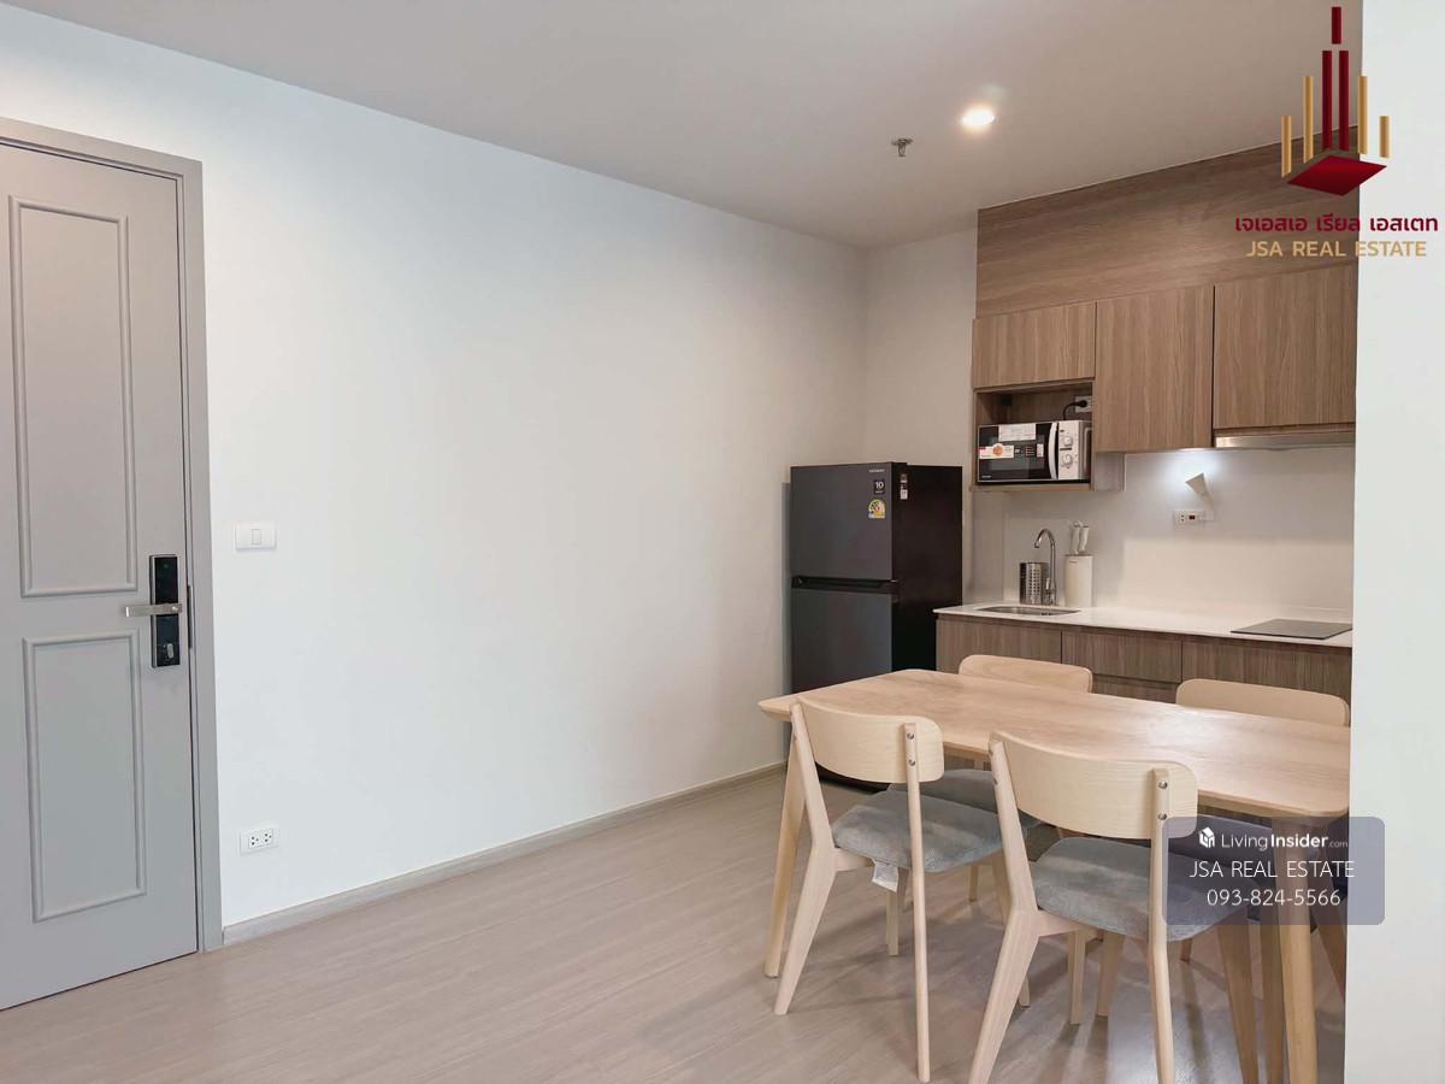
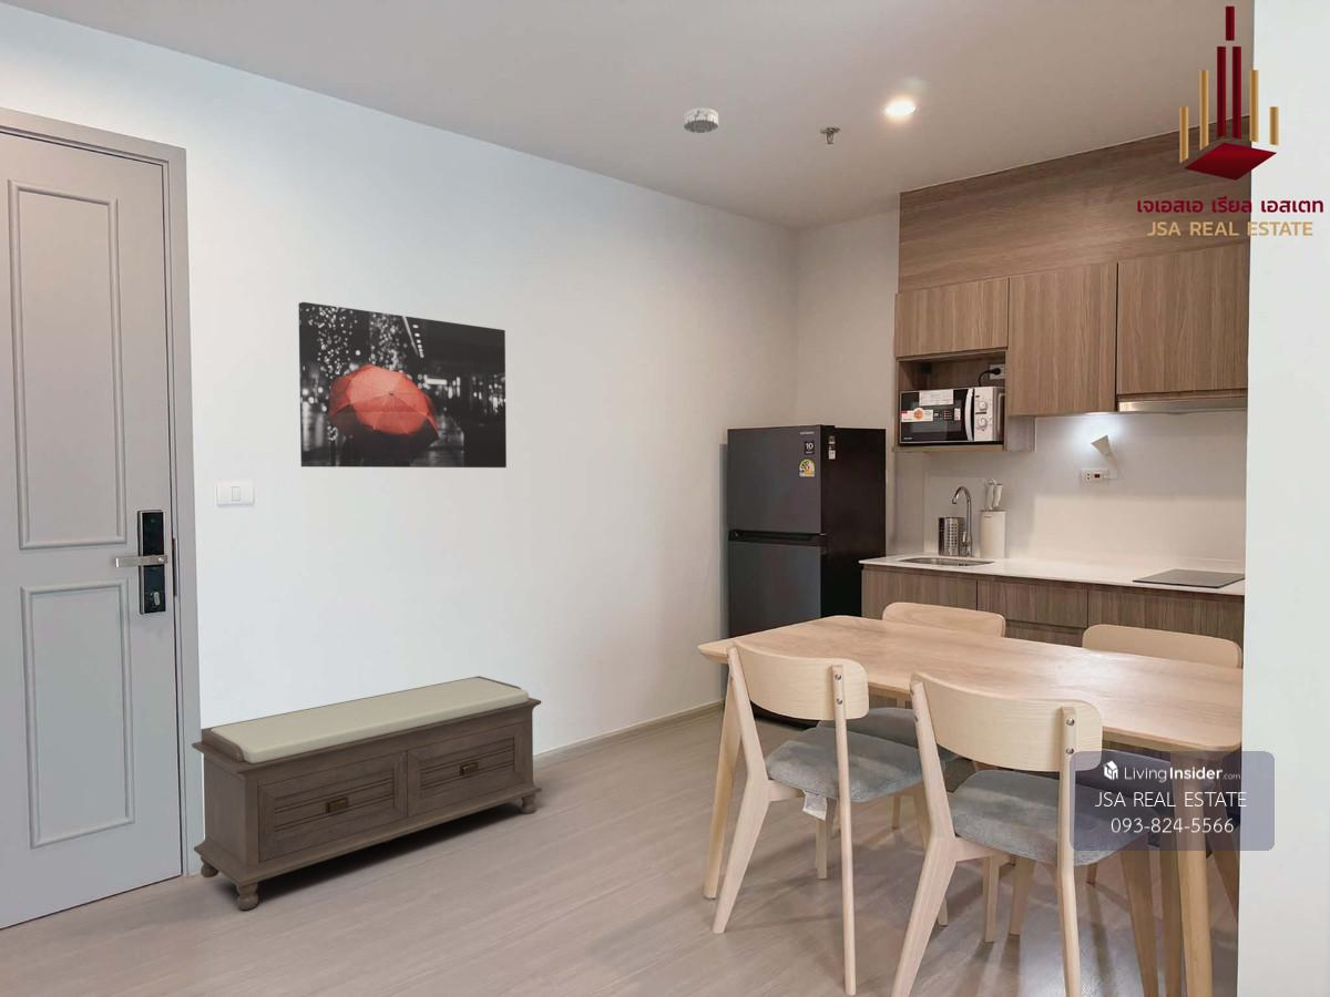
+ bench (381, 774)
+ smoke detector (700, 120)
+ wall art (411, 392)
